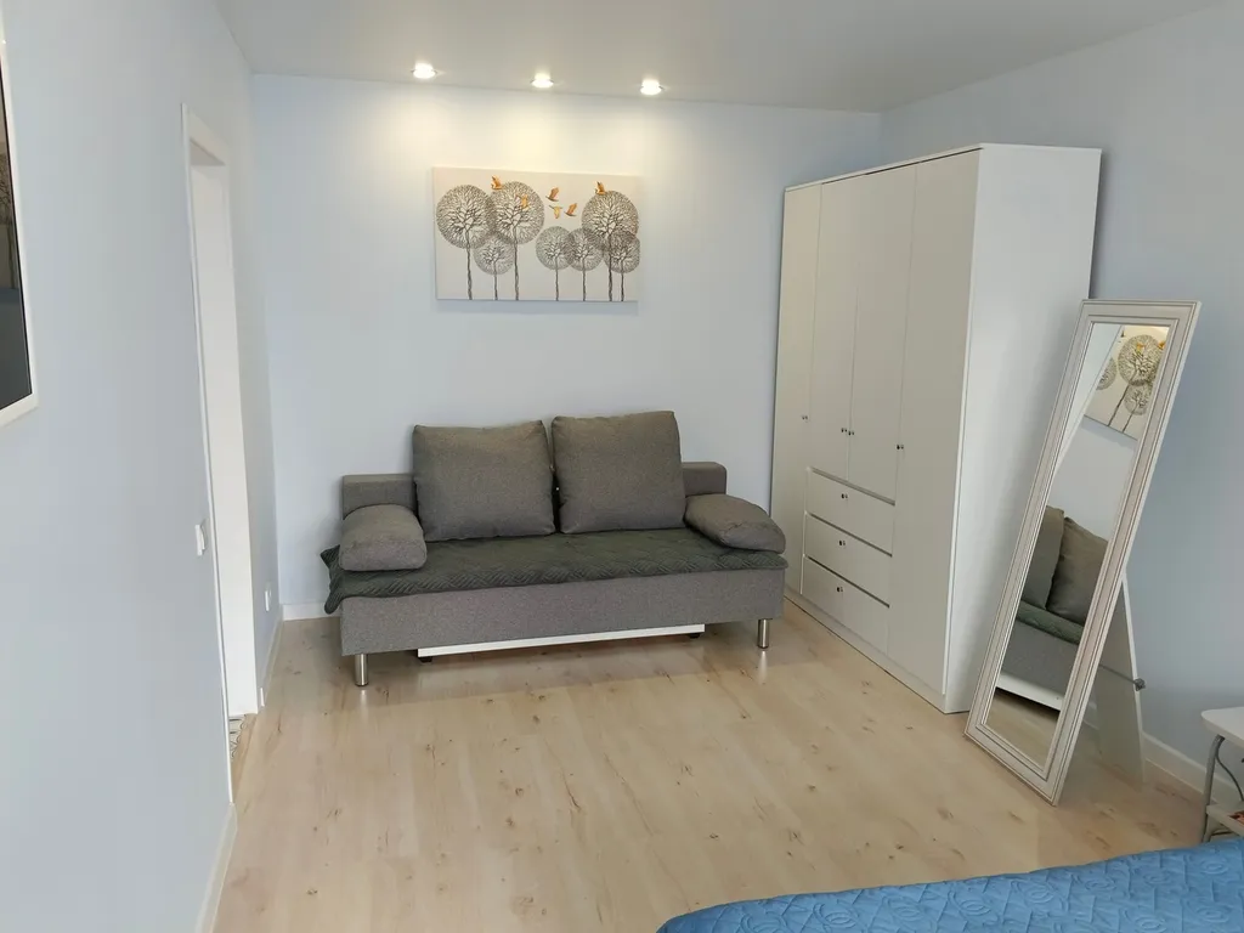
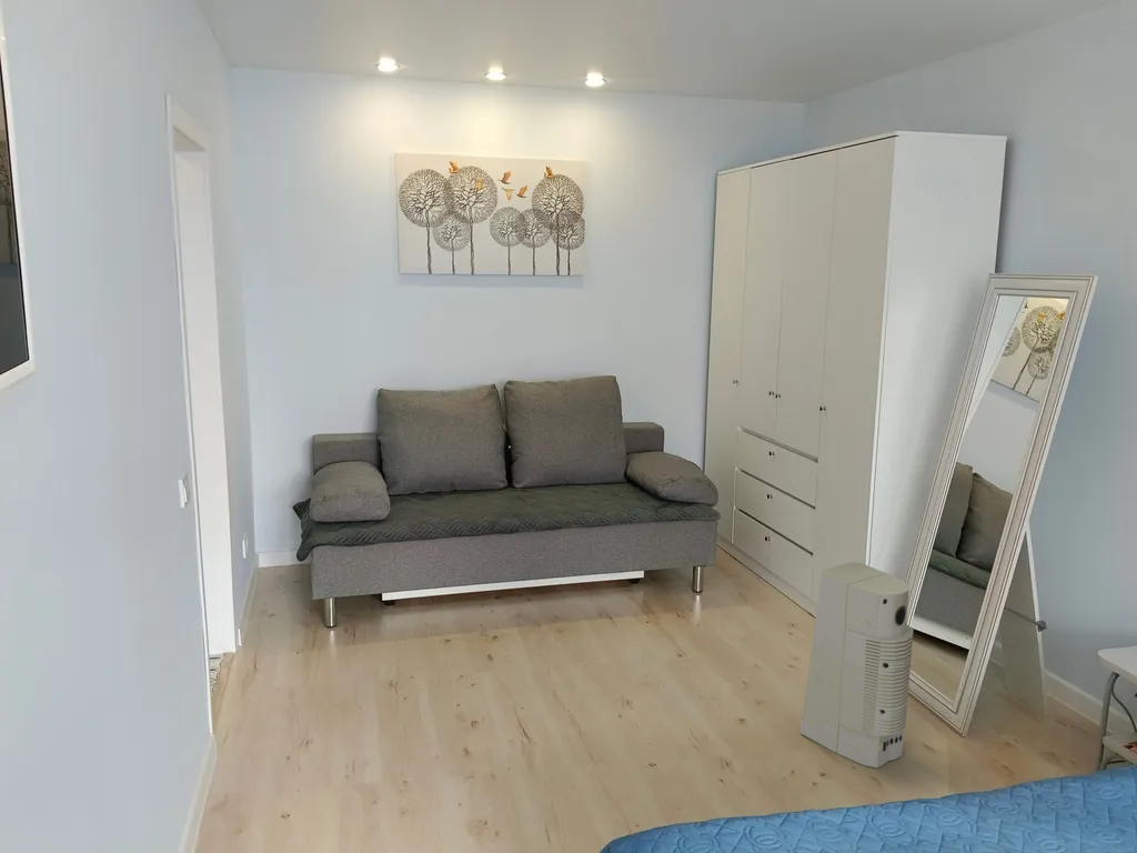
+ air purifier (858, 660)
